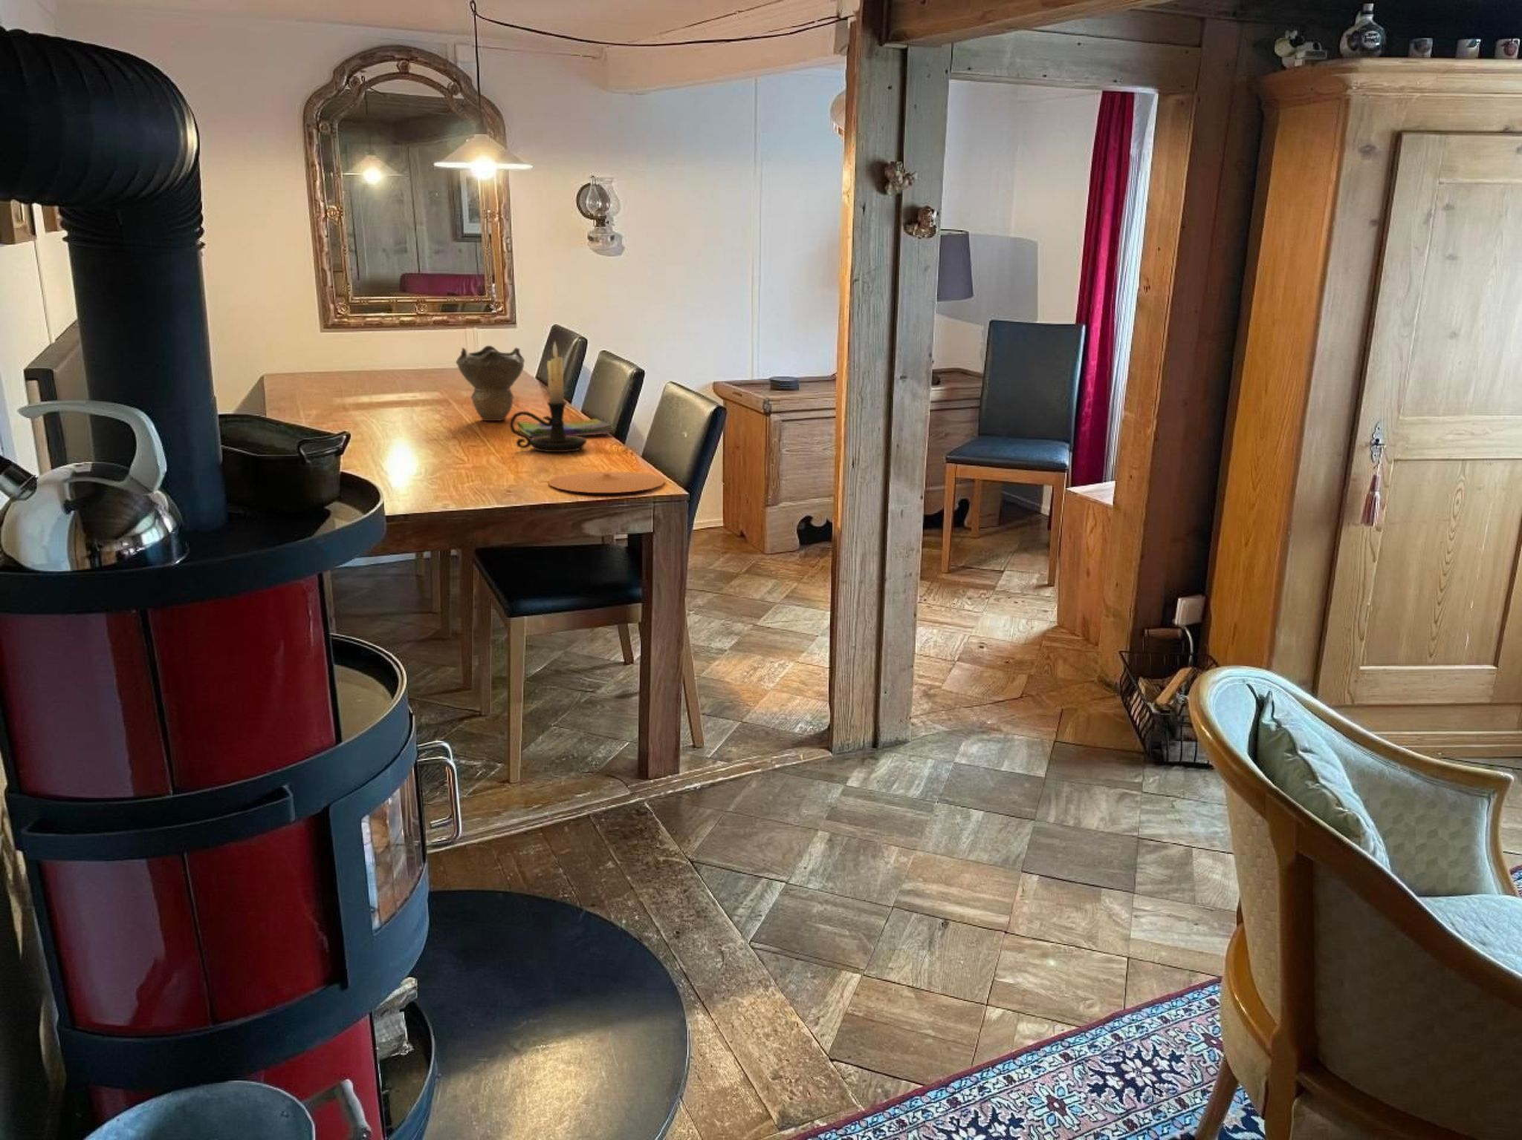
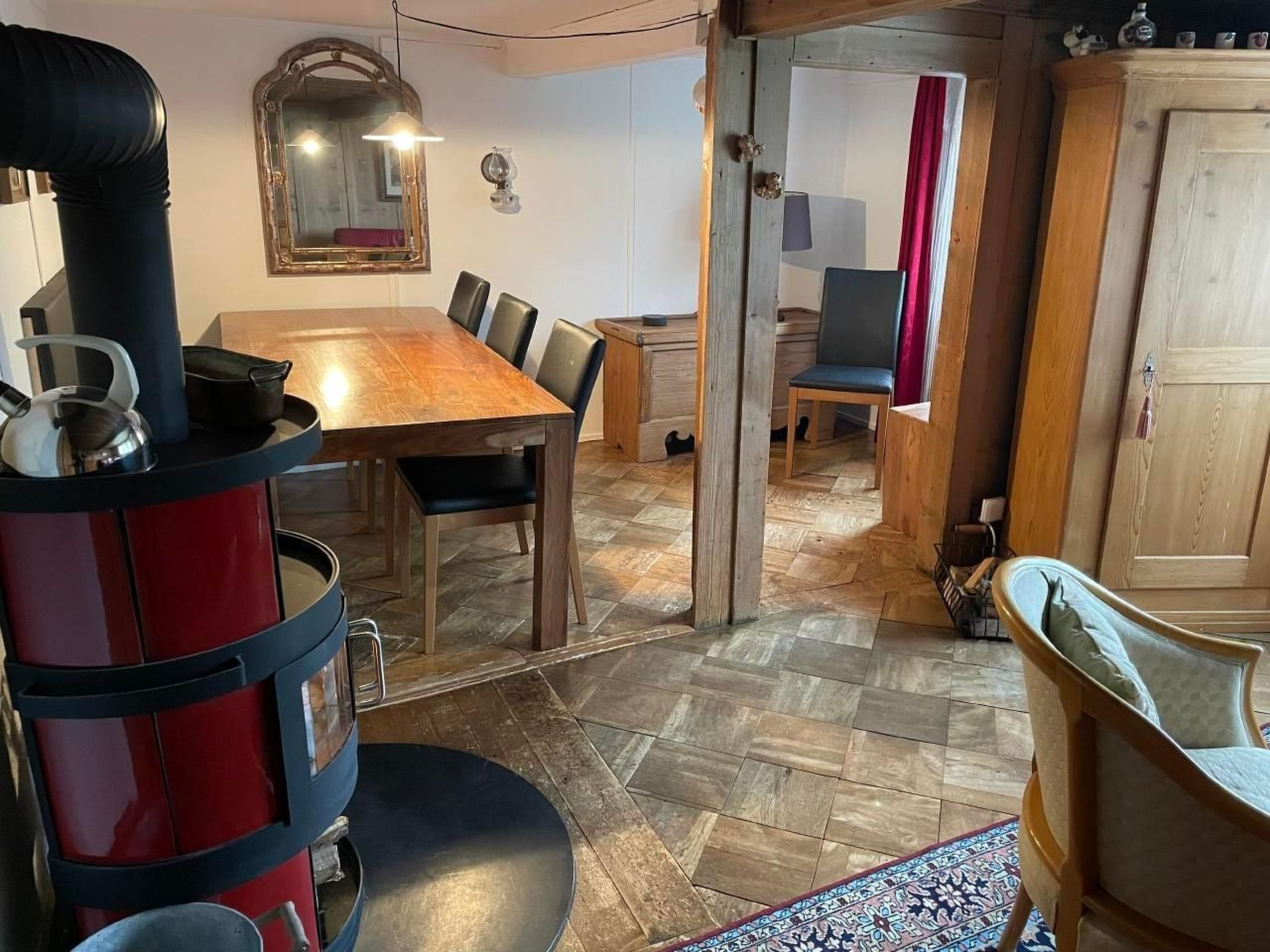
- plate (606, 478)
- decorative bowl (491, 383)
- candle holder (548, 393)
- dish towel (566, 426)
